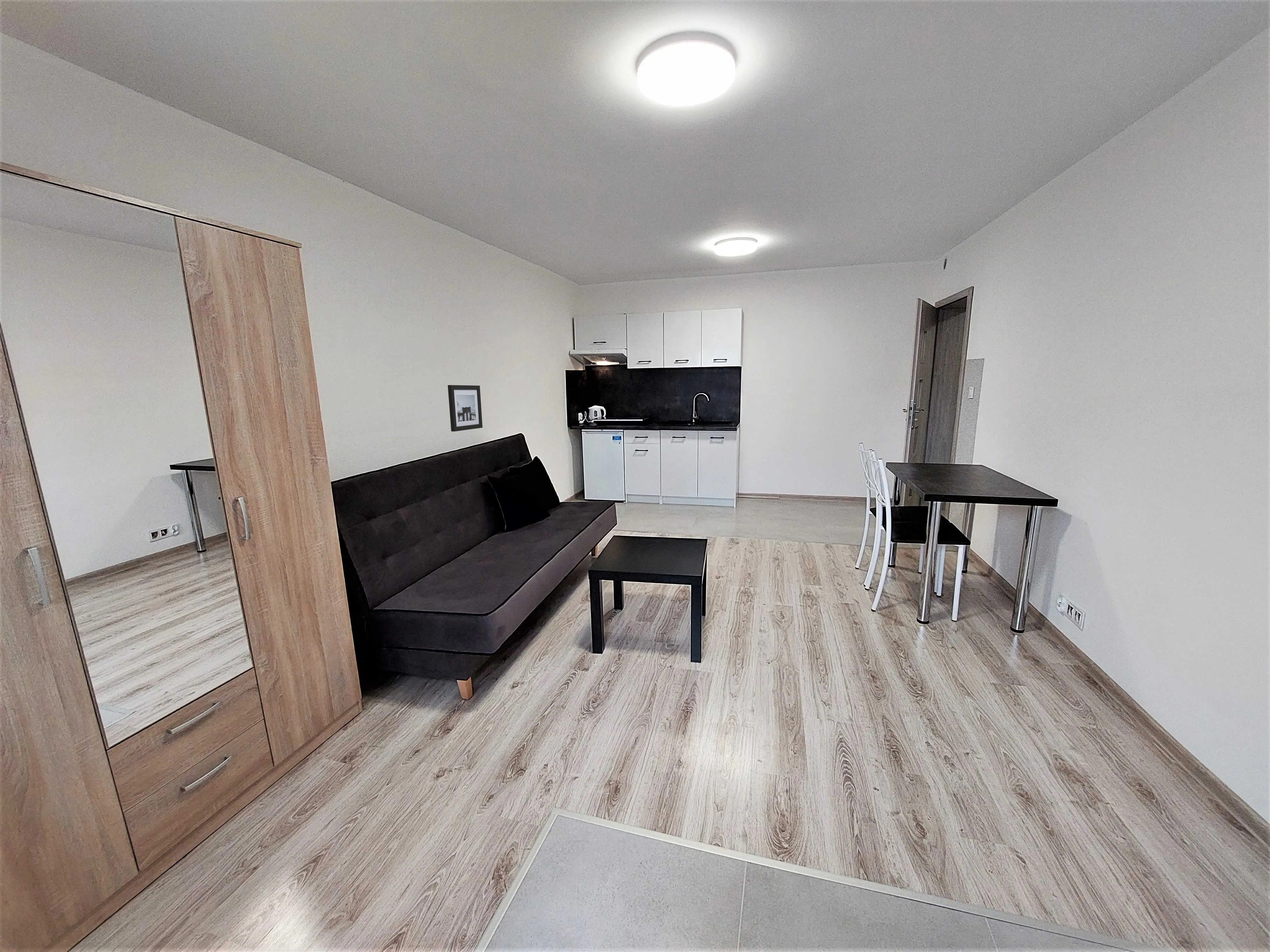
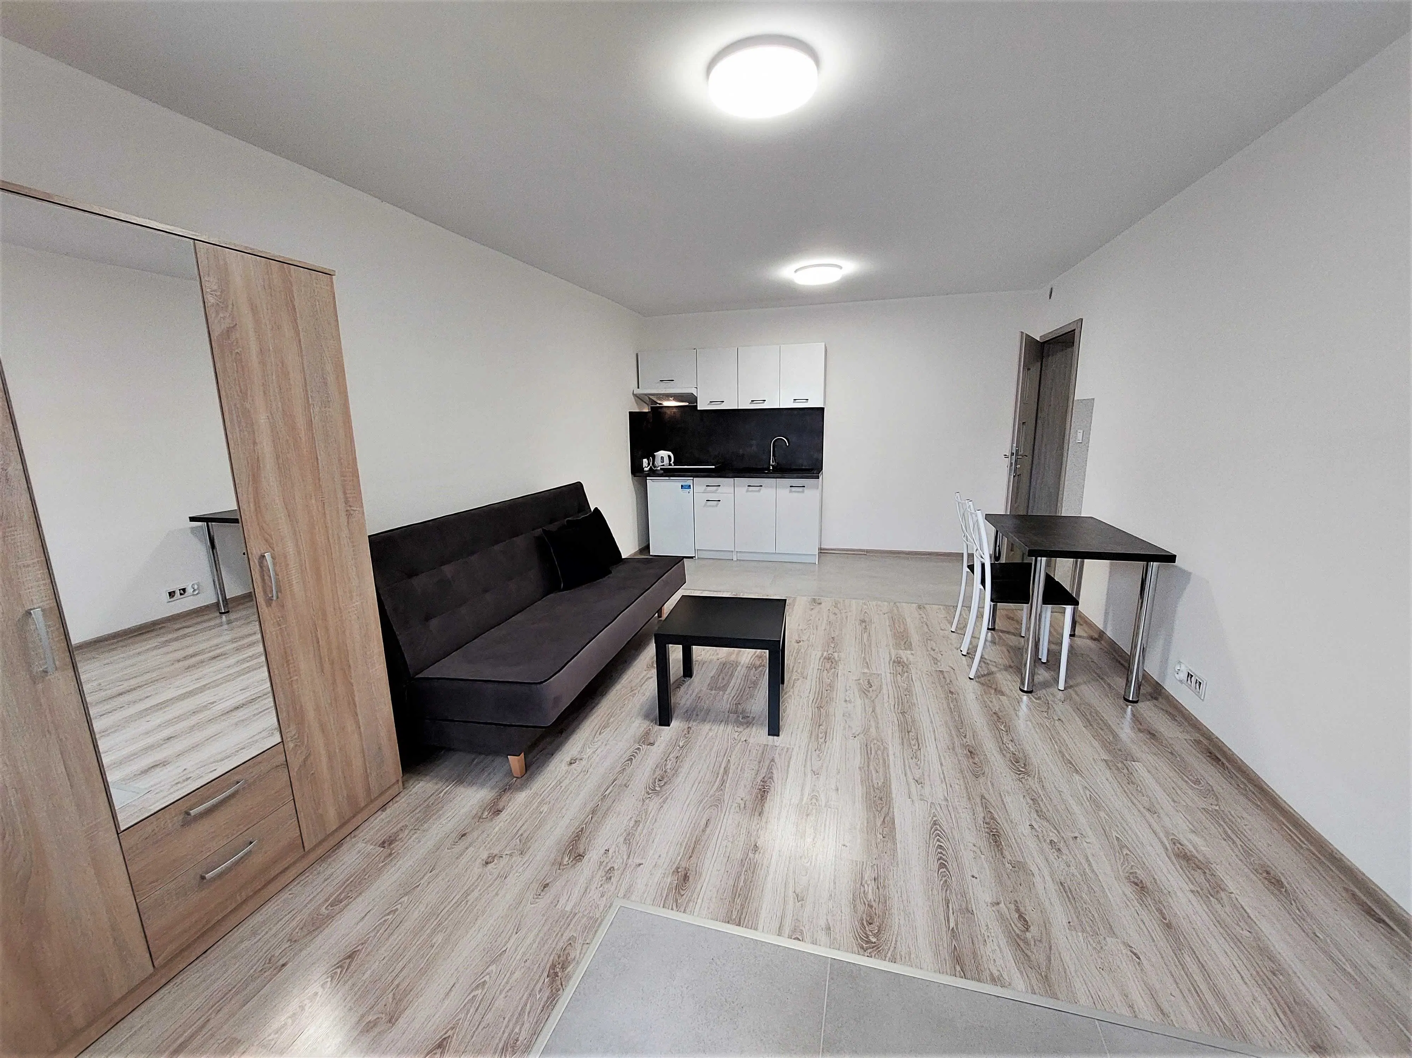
- wall art (466, 407)
